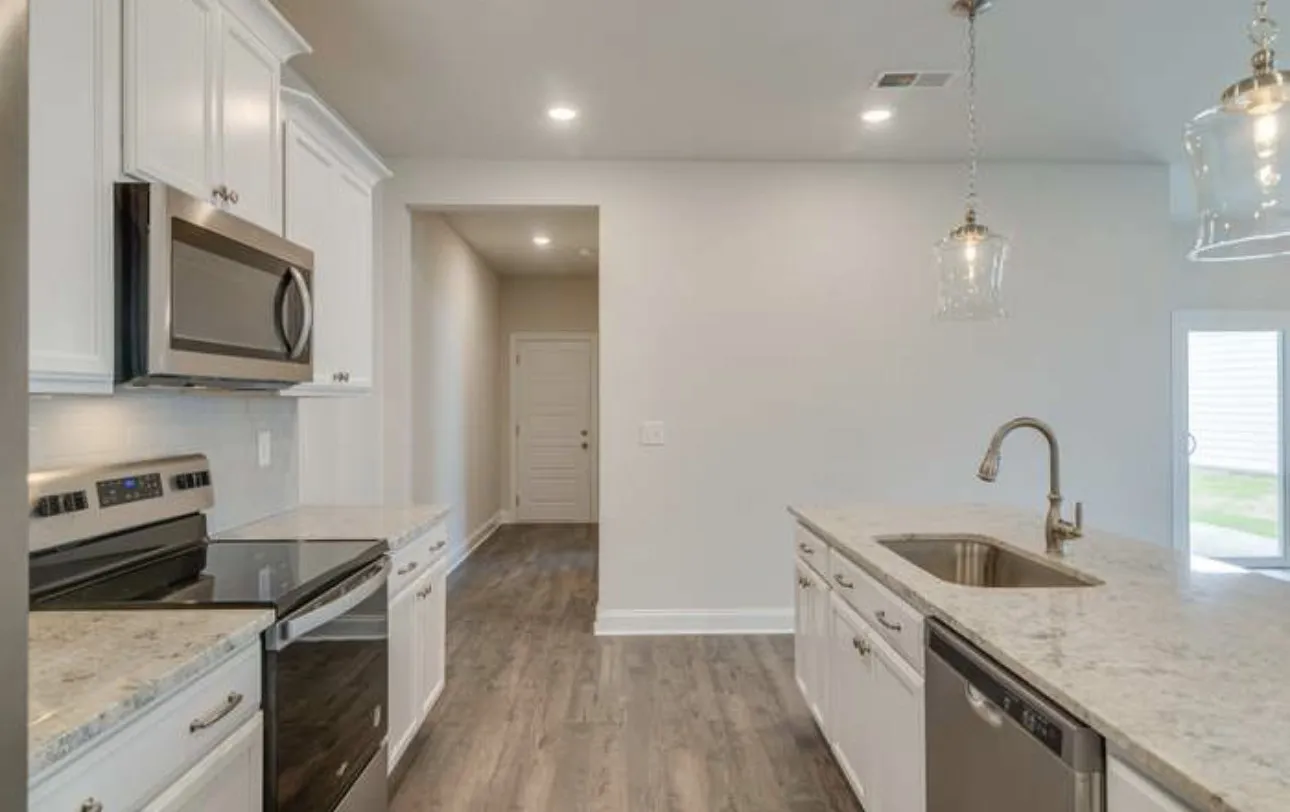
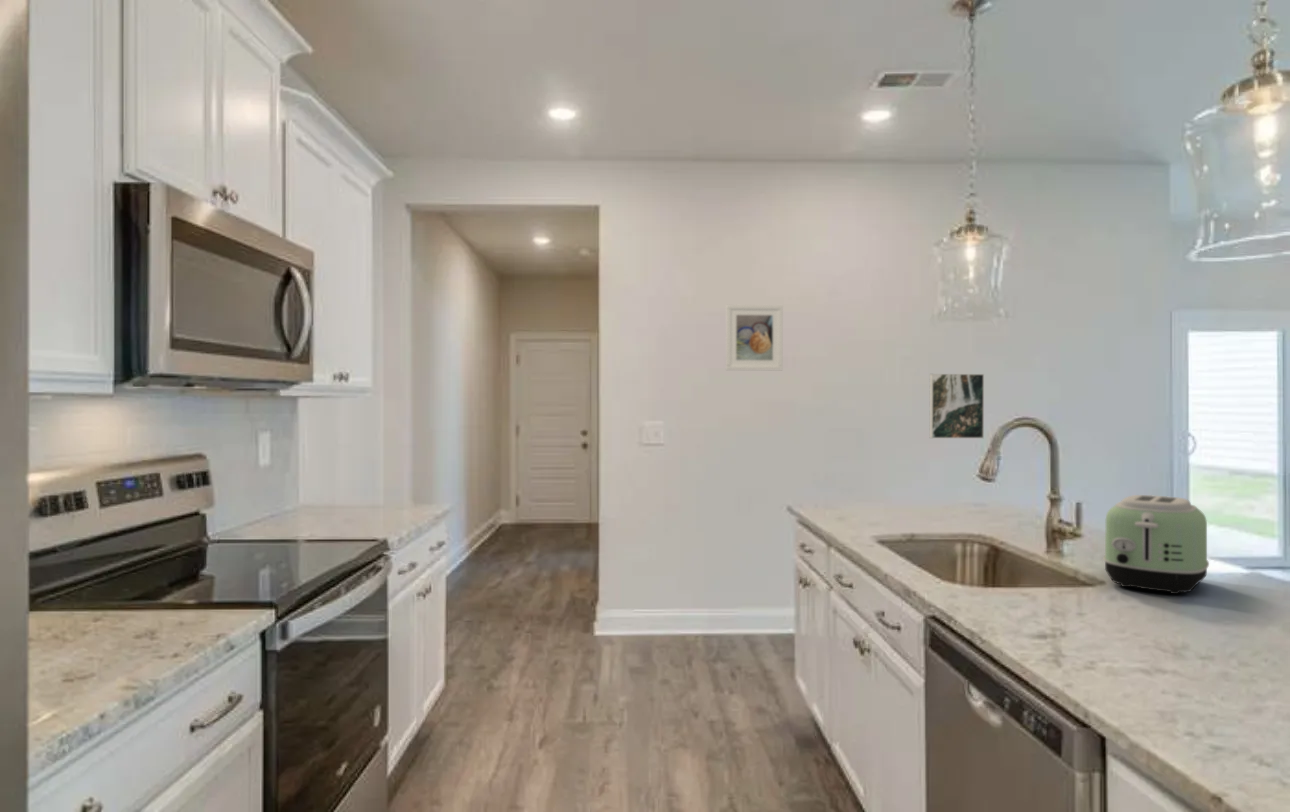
+ toaster (1154, 541)
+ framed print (754, 337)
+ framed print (956, 406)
